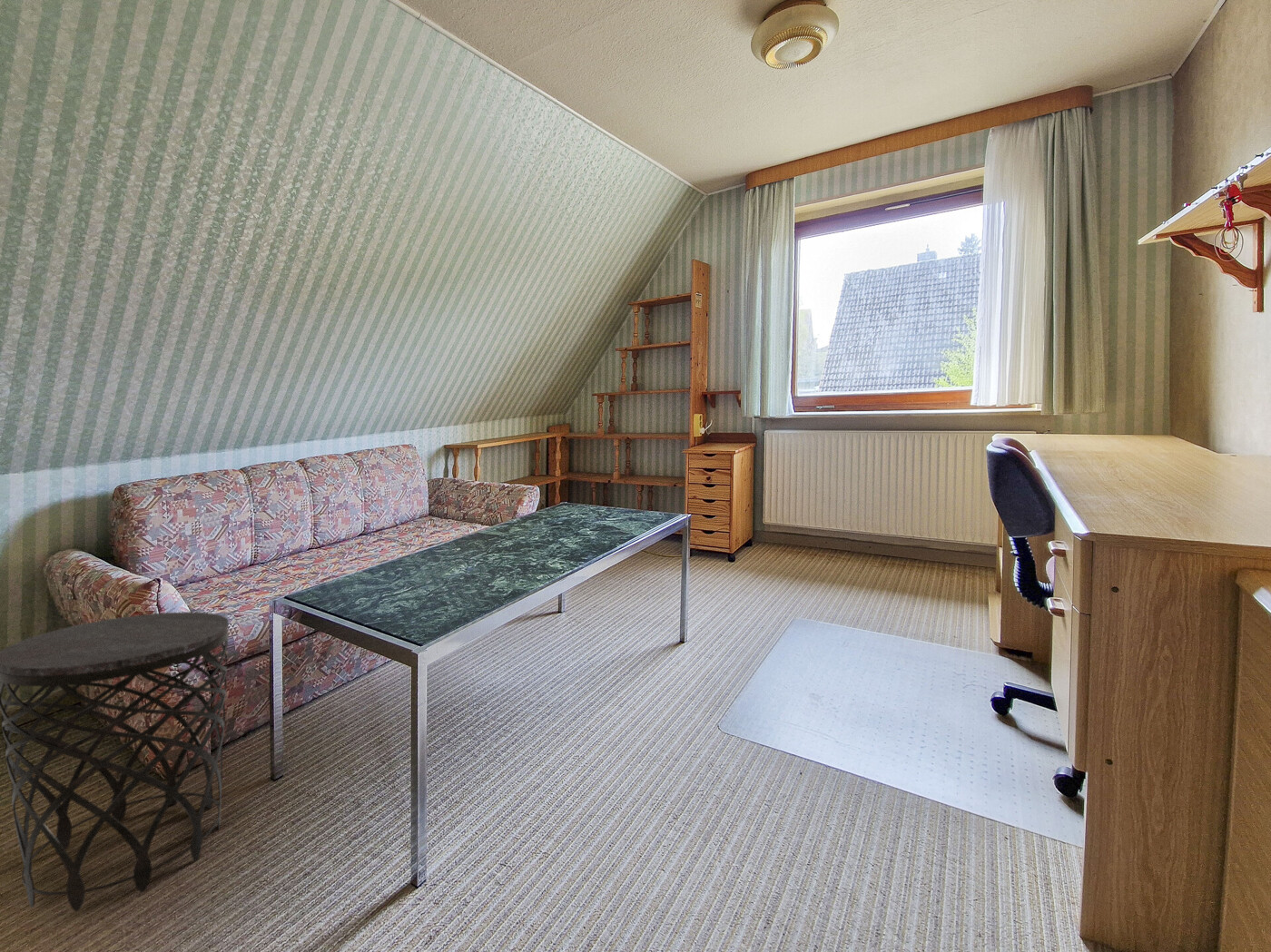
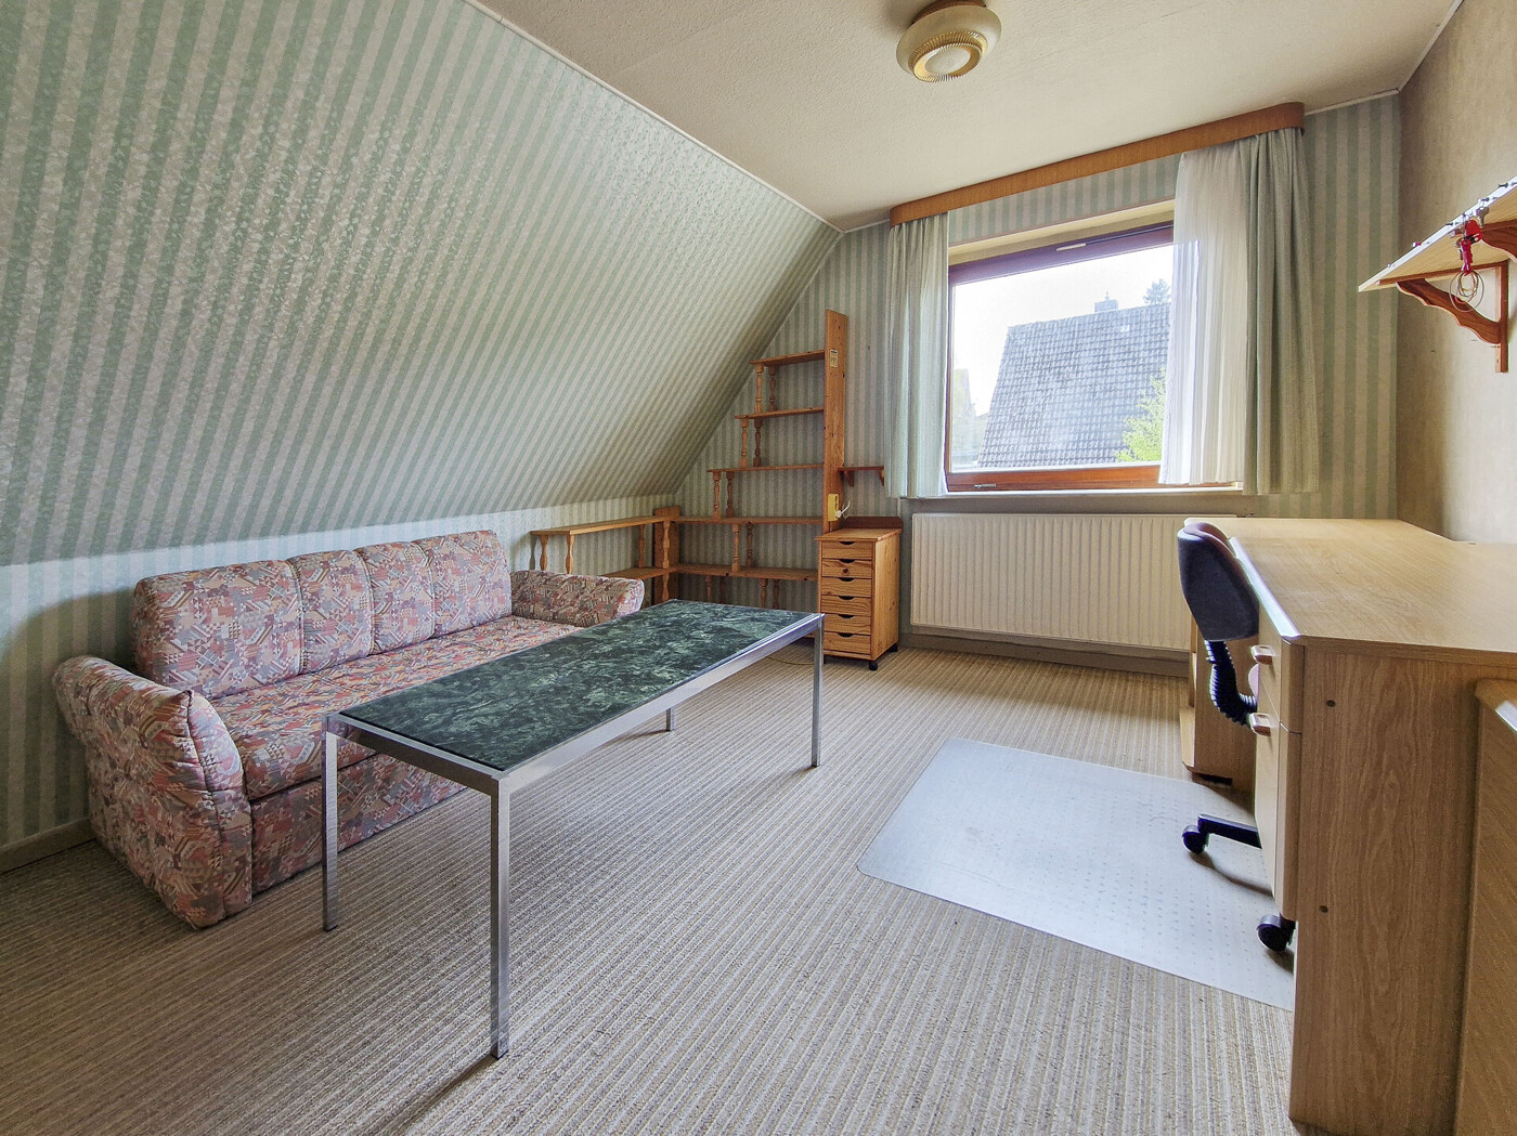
- side table (126, 746)
